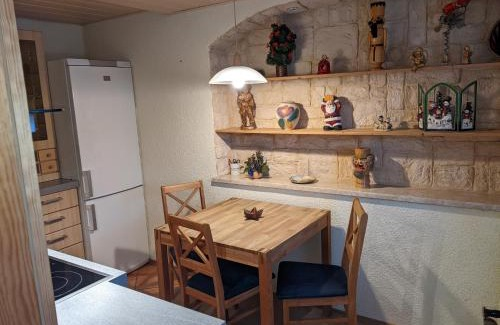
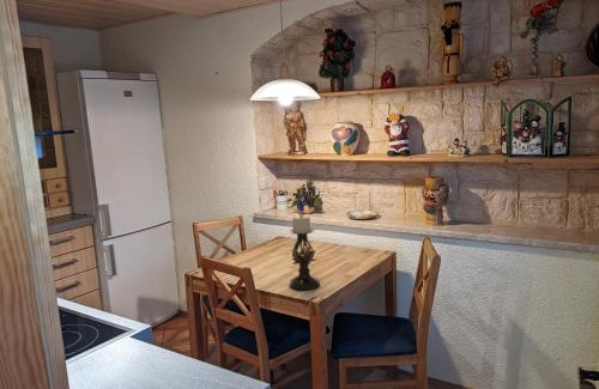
+ candle holder (302, 249)
